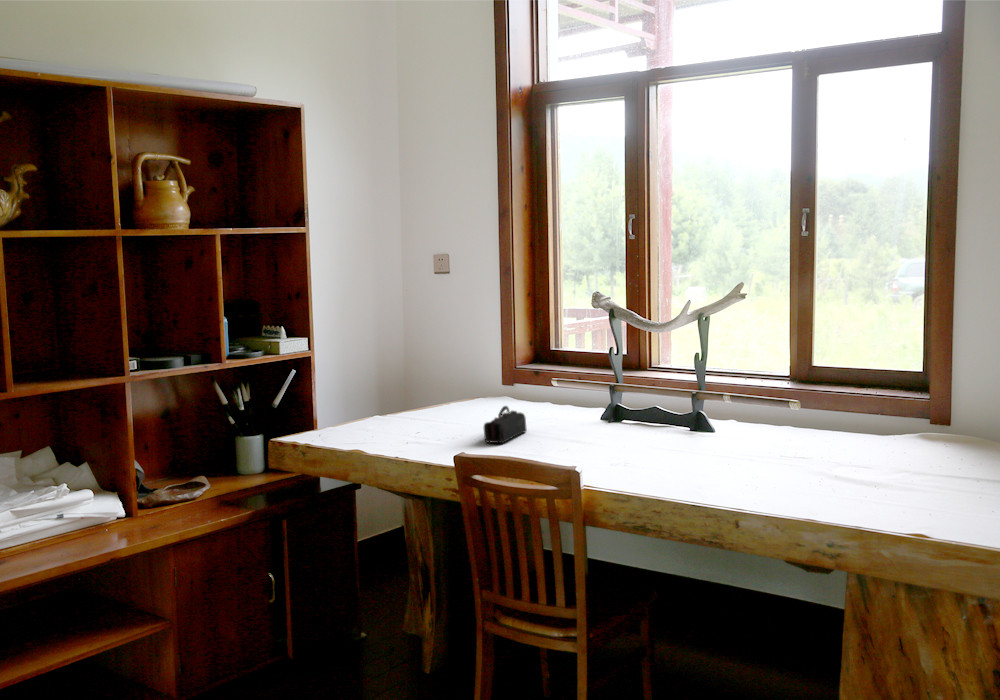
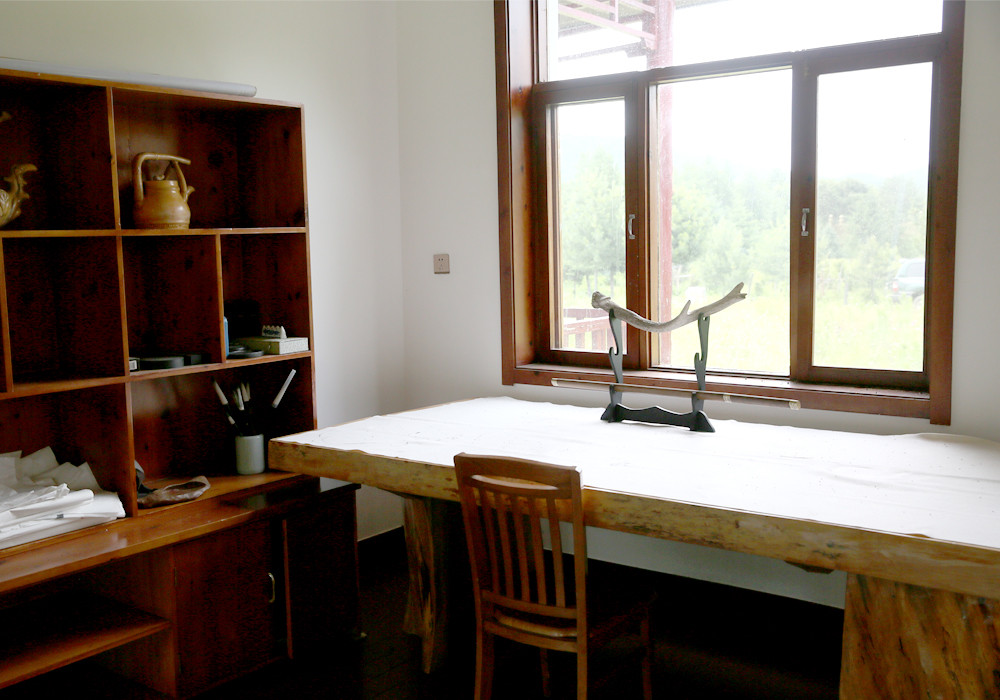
- pencil case (505, 421)
